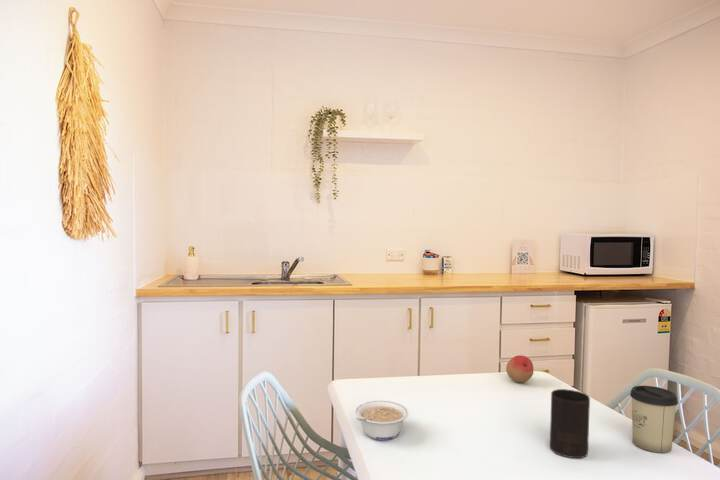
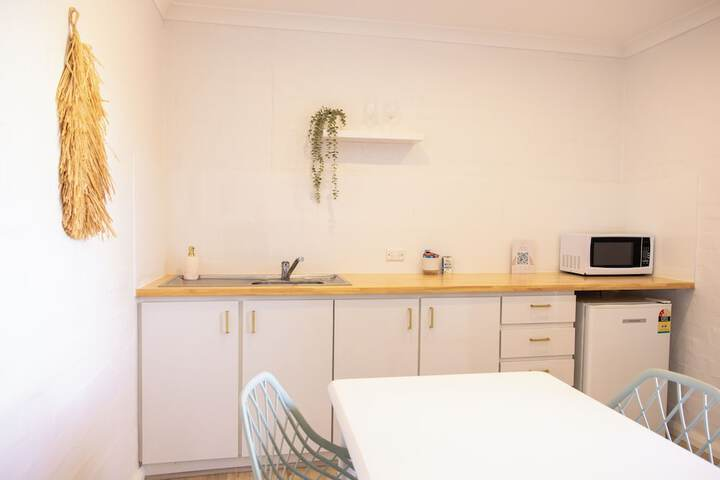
- cup (652, 418)
- cup (569, 422)
- fruit (519, 368)
- legume (381, 420)
